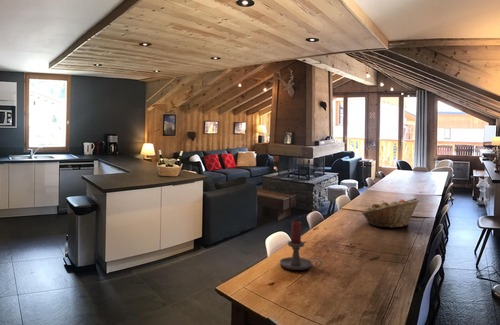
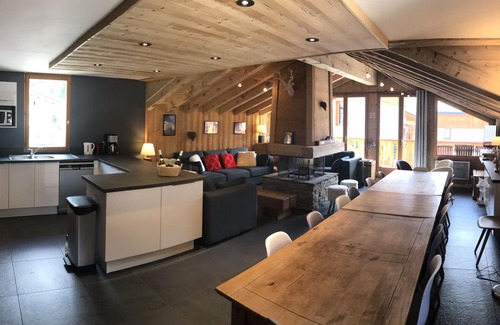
- candle holder (300, 243)
- fruit basket (390, 210)
